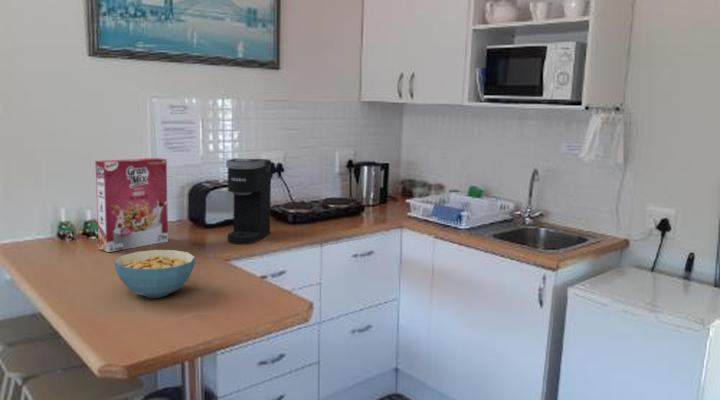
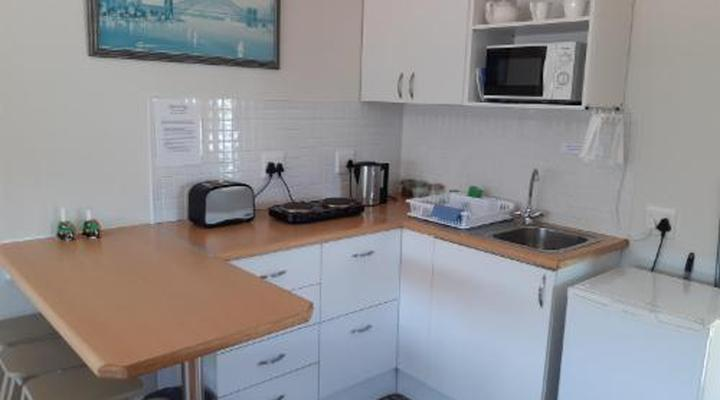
- coffee maker (249, 198)
- cereal bowl (156, 276)
- cereal box (133, 203)
